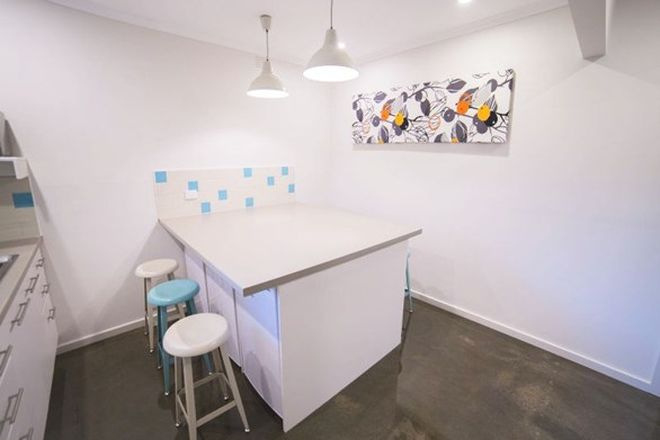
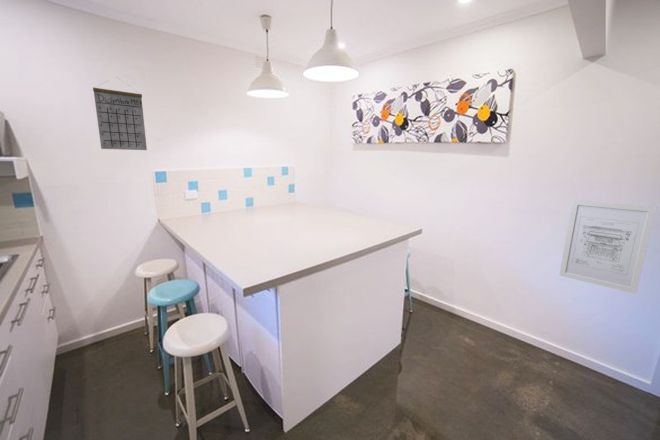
+ calendar (121, 113)
+ wall art (603, 244)
